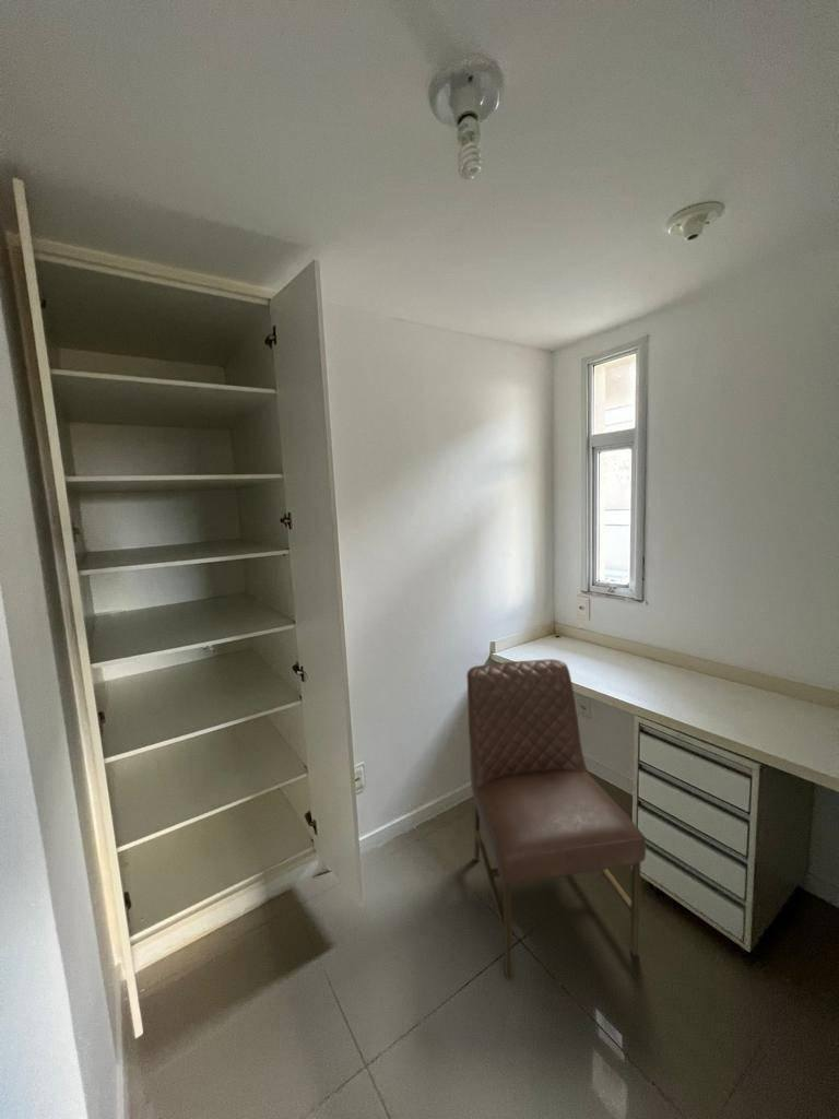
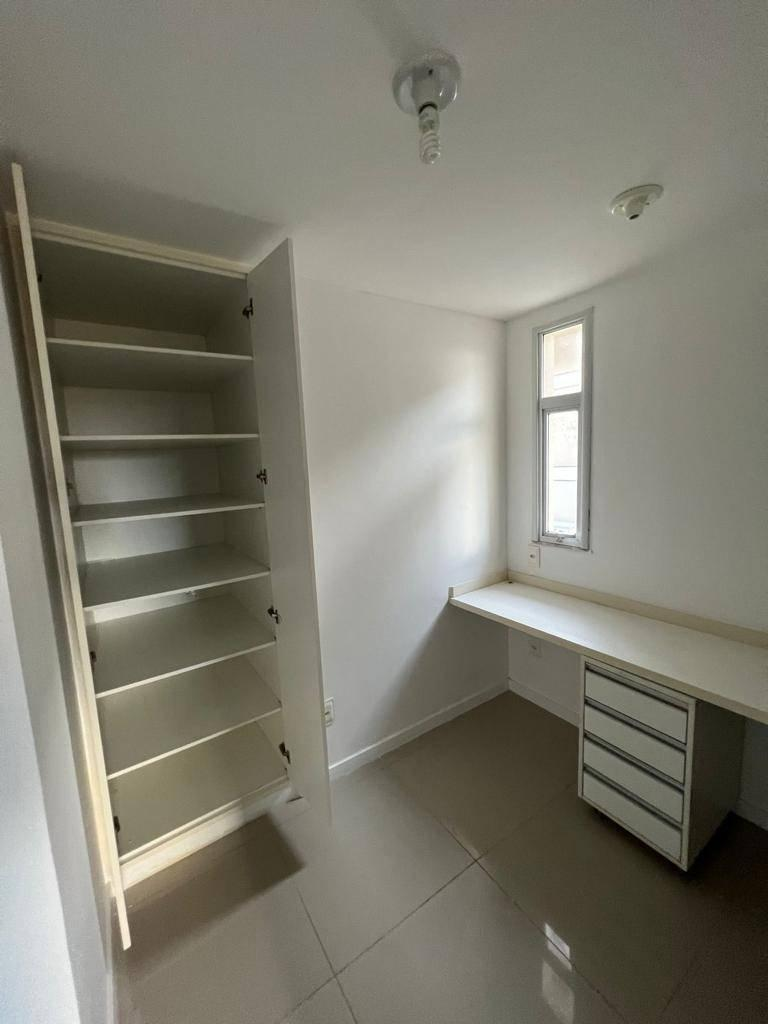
- chair (540, 796)
